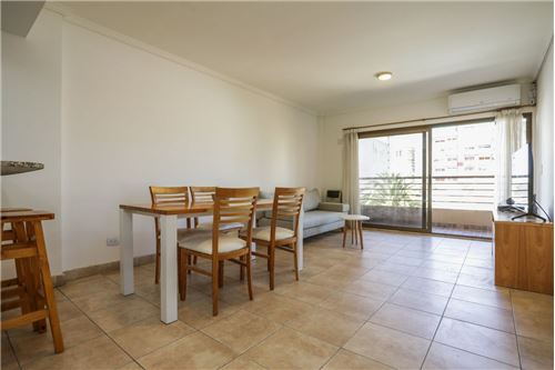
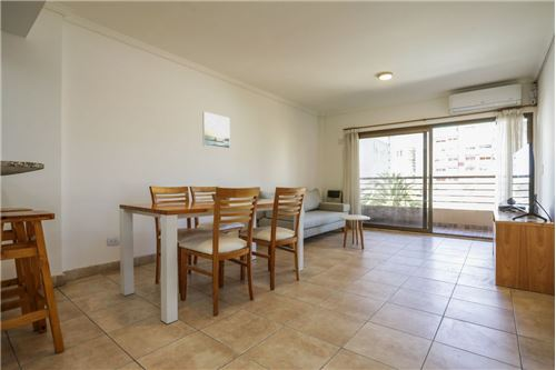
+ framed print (217, 131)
